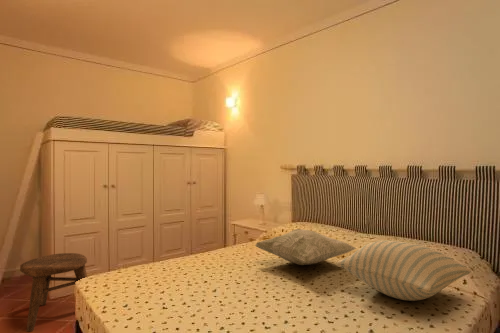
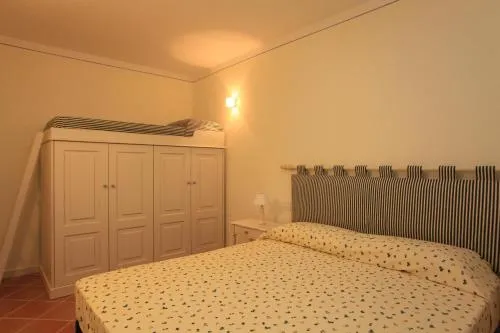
- stool (58, 286)
- pillow (401, 267)
- decorative pillow (304, 246)
